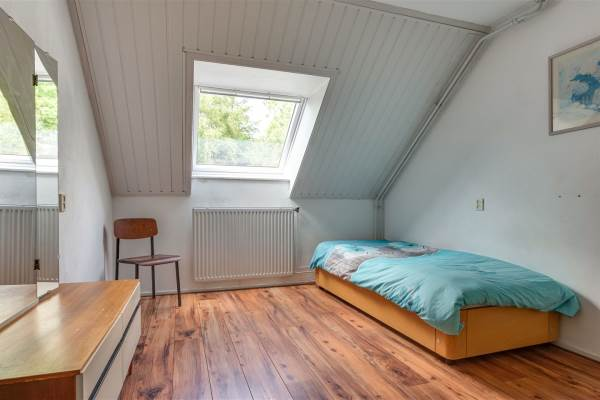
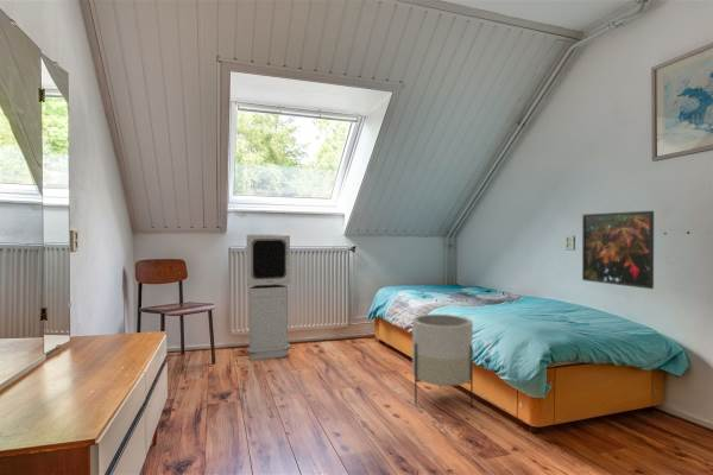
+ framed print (614, 248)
+ planter (441, 360)
+ air purifier (266, 293)
